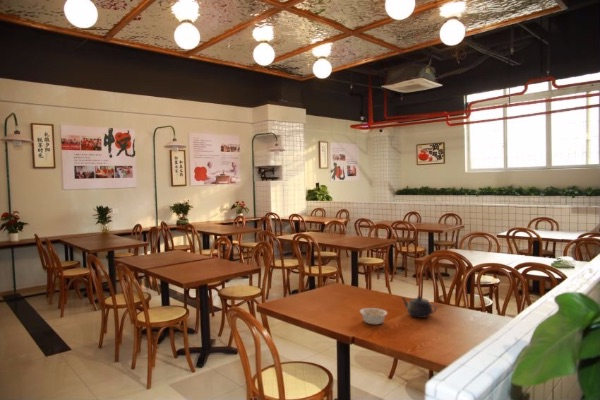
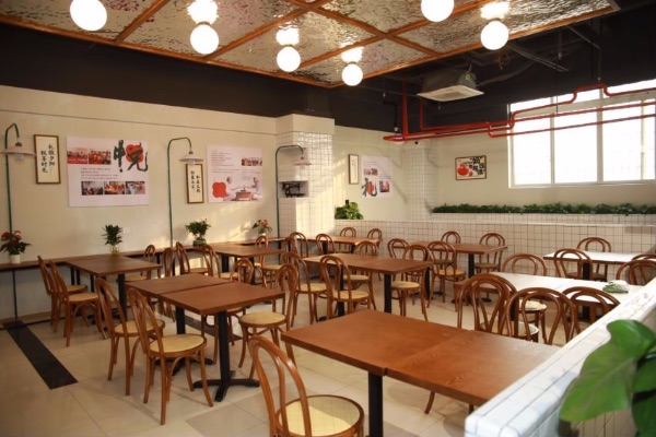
- legume (374, 315)
- teapot (418, 305)
